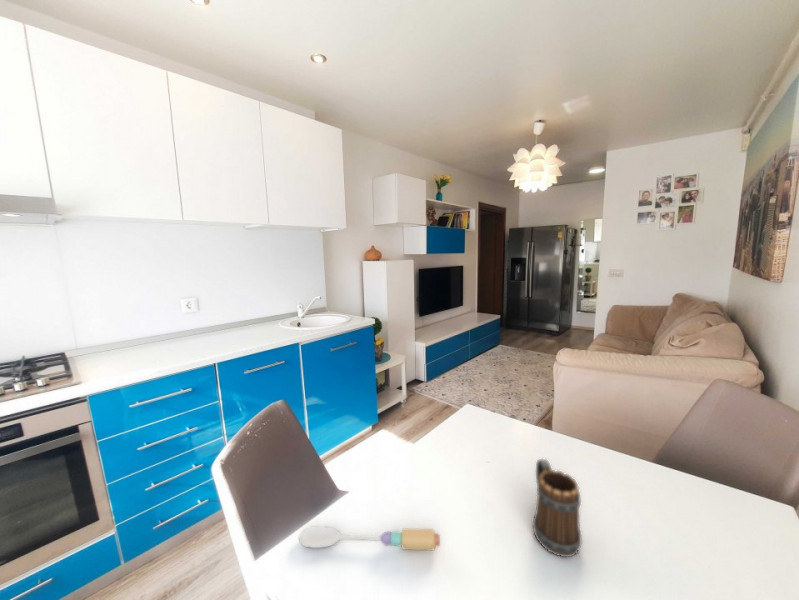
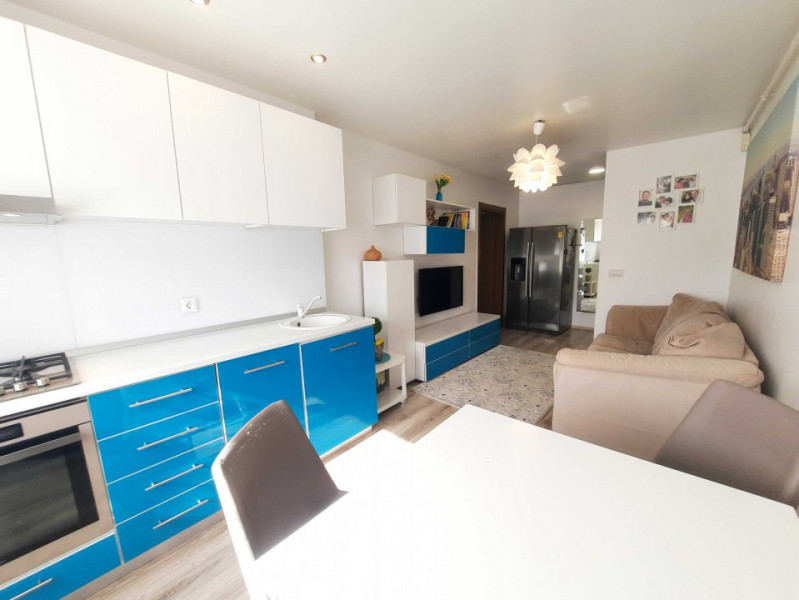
- mug (552, 501)
- spoon (368, 536)
